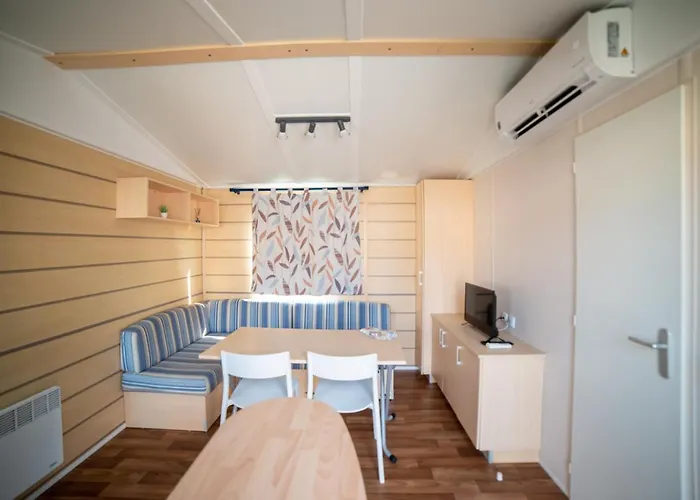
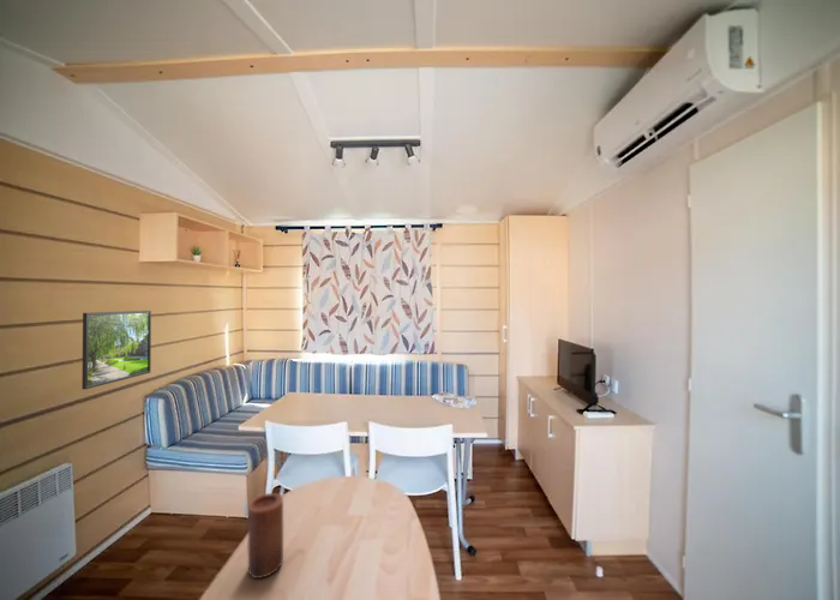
+ candle (265, 533)
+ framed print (120, 346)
